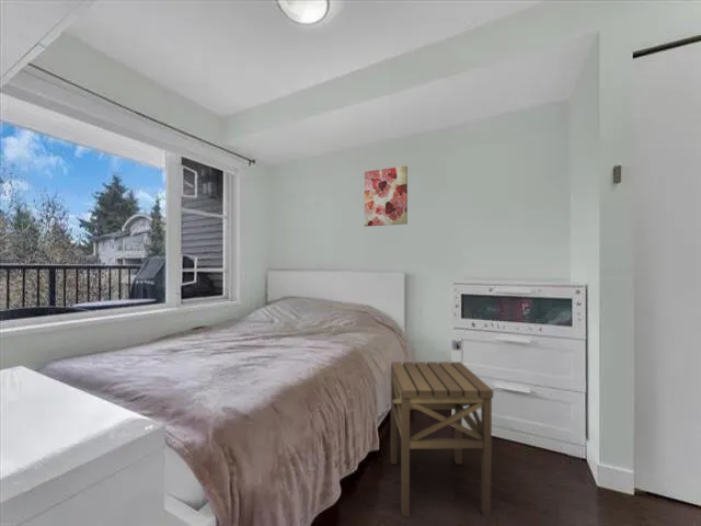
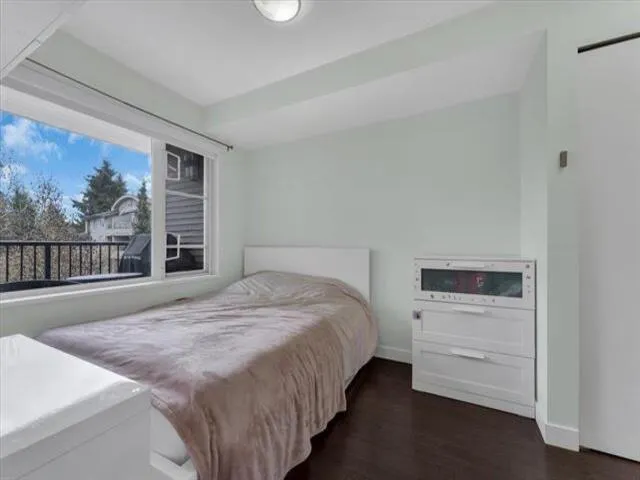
- wall art (384, 196)
- side table (435, 430)
